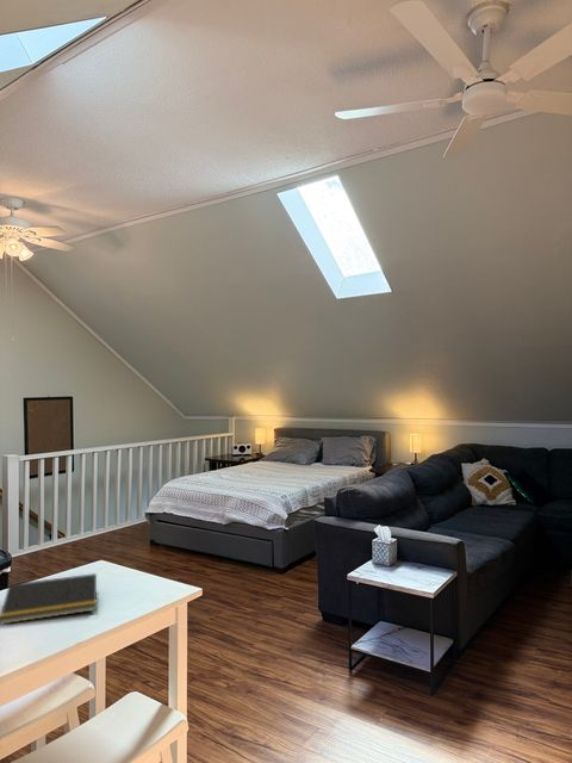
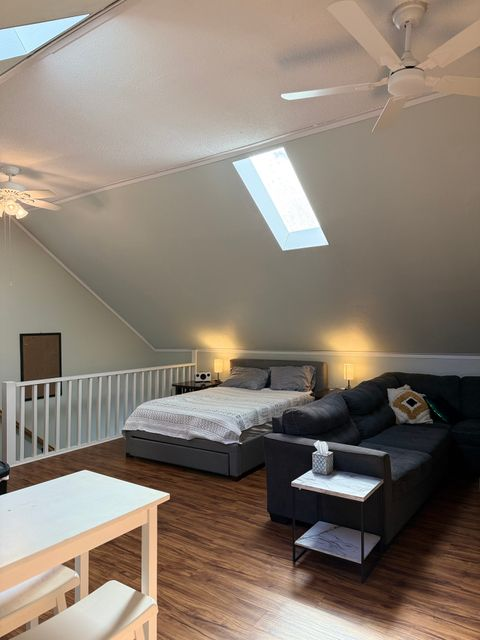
- notepad (51, 596)
